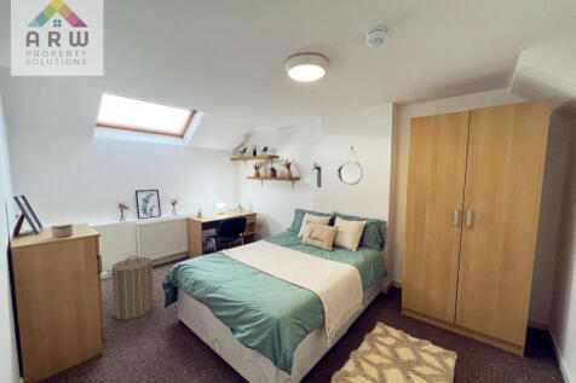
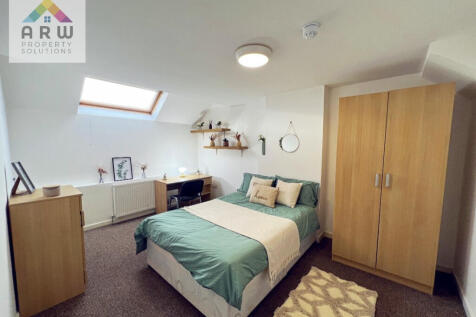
- laundry hamper (133, 283)
